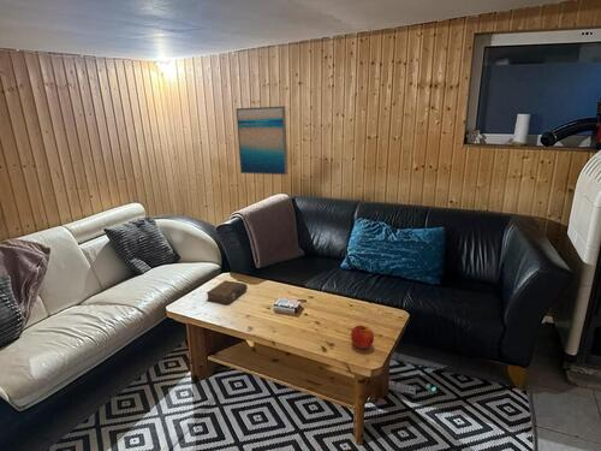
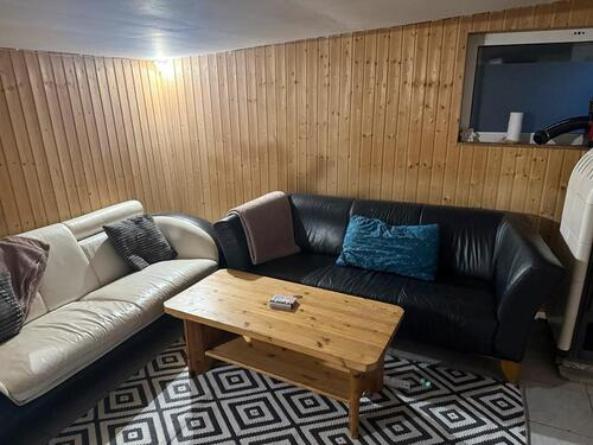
- apple (362, 336)
- wall art (261, 141)
- book (230, 290)
